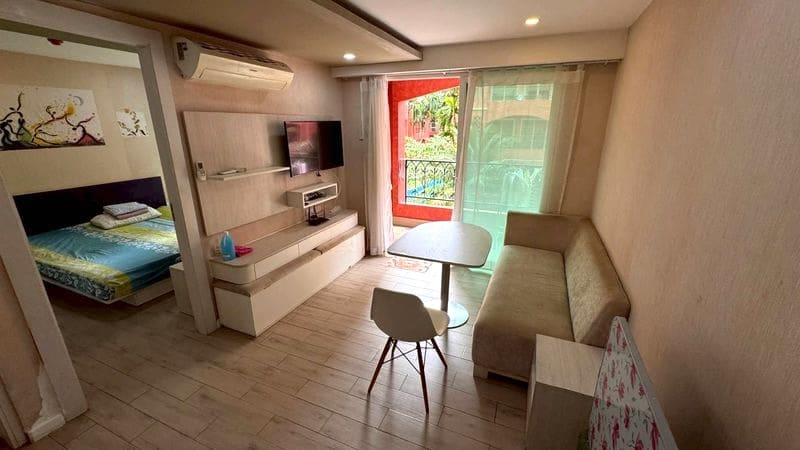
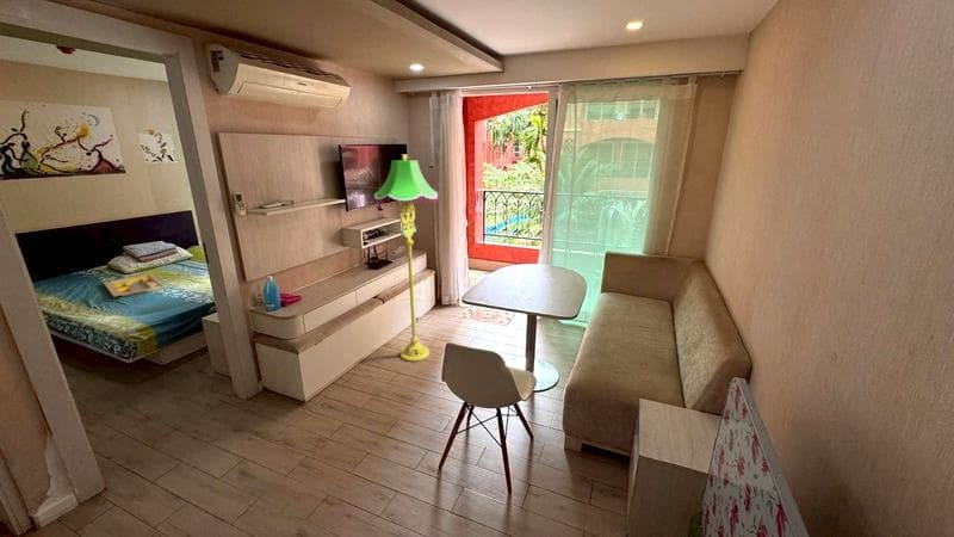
+ floor lamp (409, 261)
+ serving tray (135, 285)
